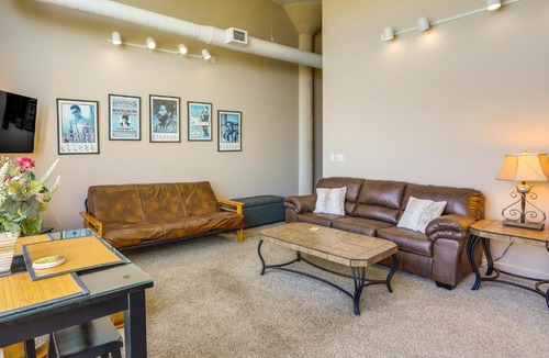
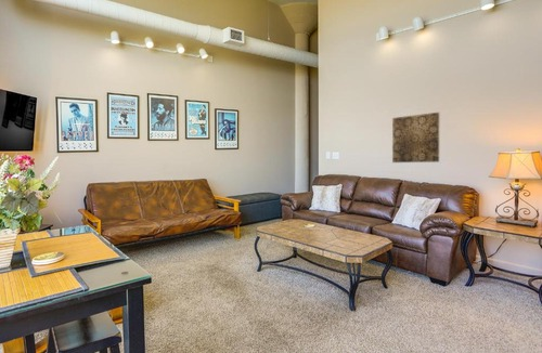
+ wall art (414, 139)
